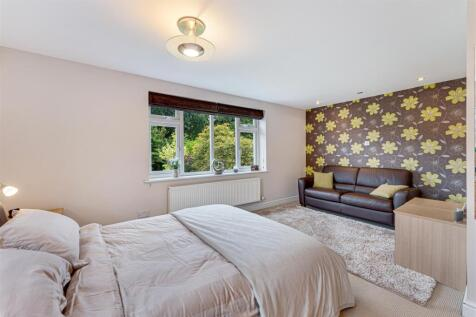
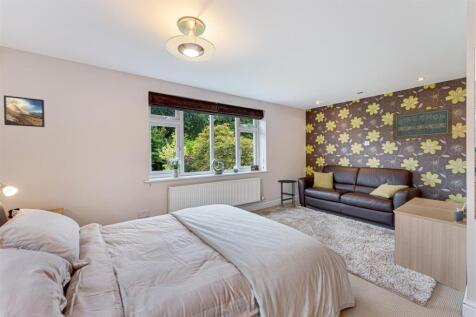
+ wall art (420, 124)
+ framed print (25, 111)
+ side table (287, 193)
